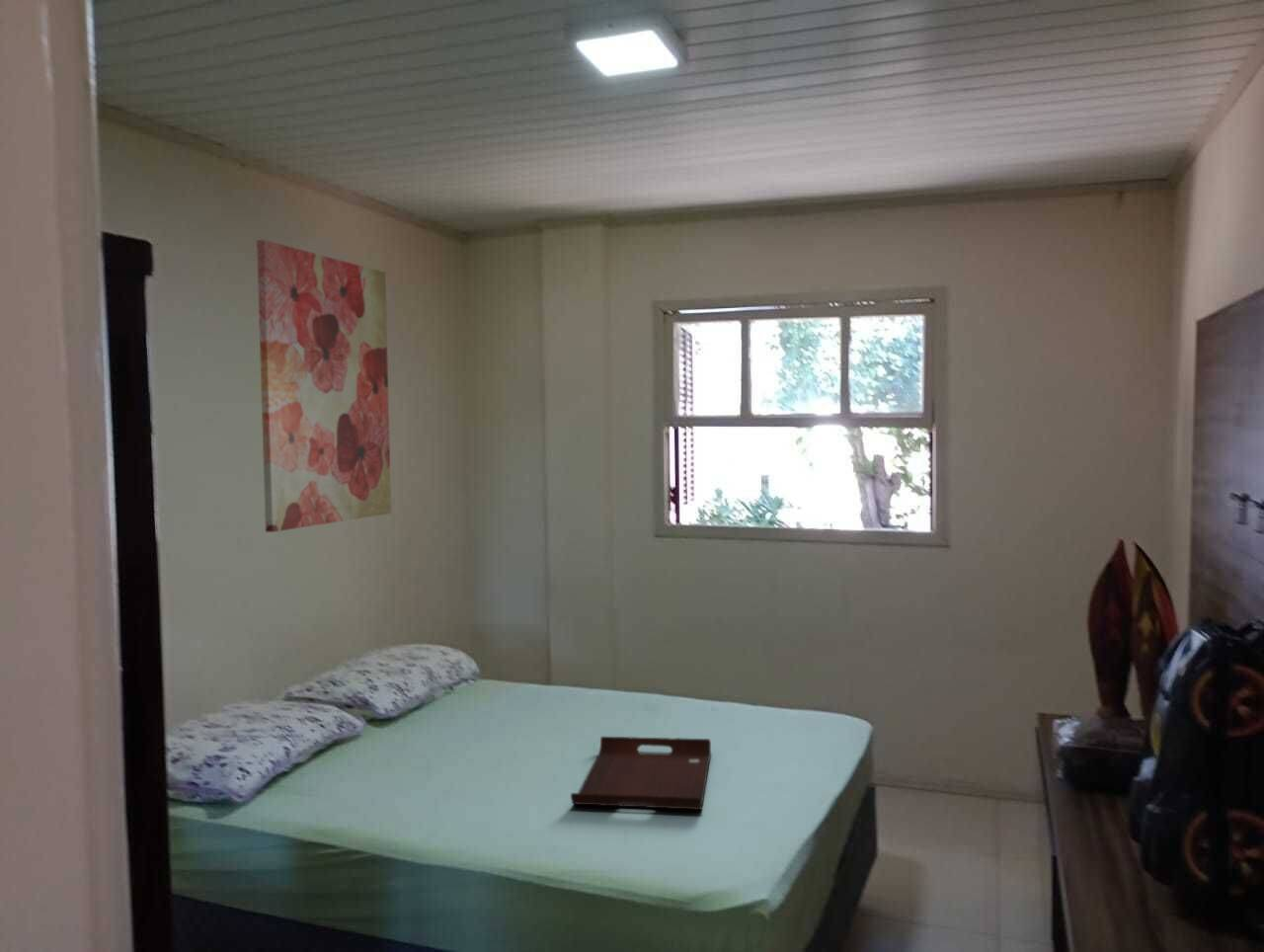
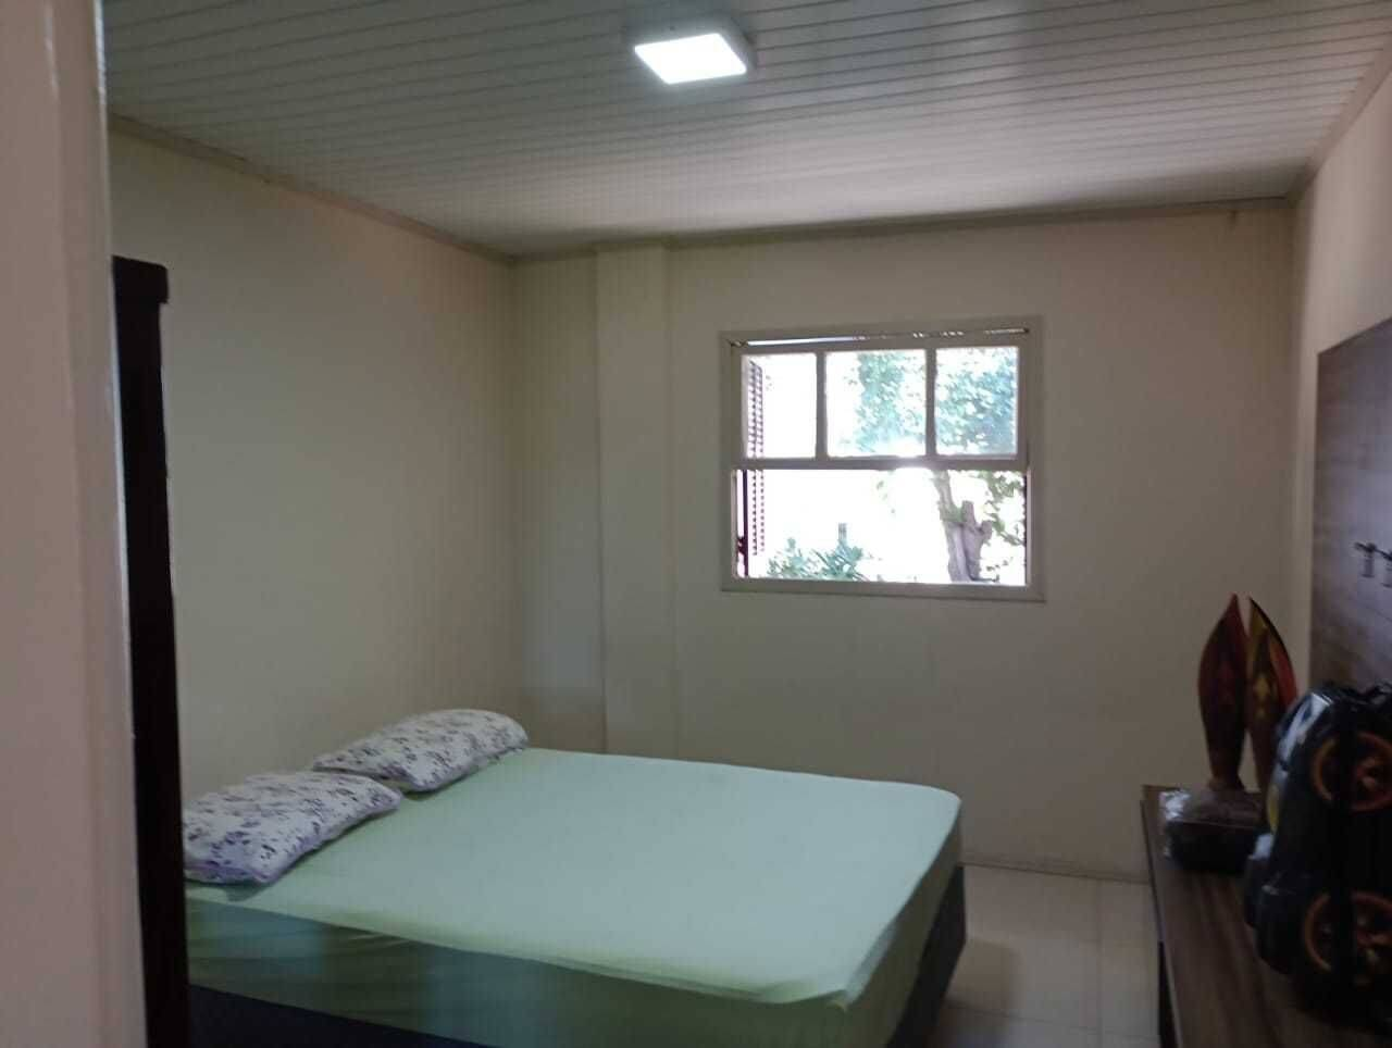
- wall art (331, 390)
- serving tray (646, 771)
